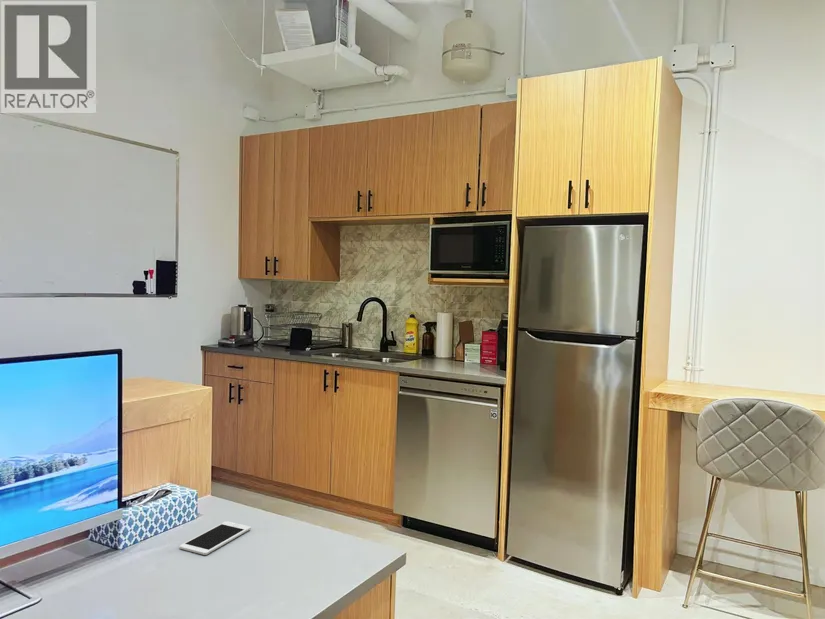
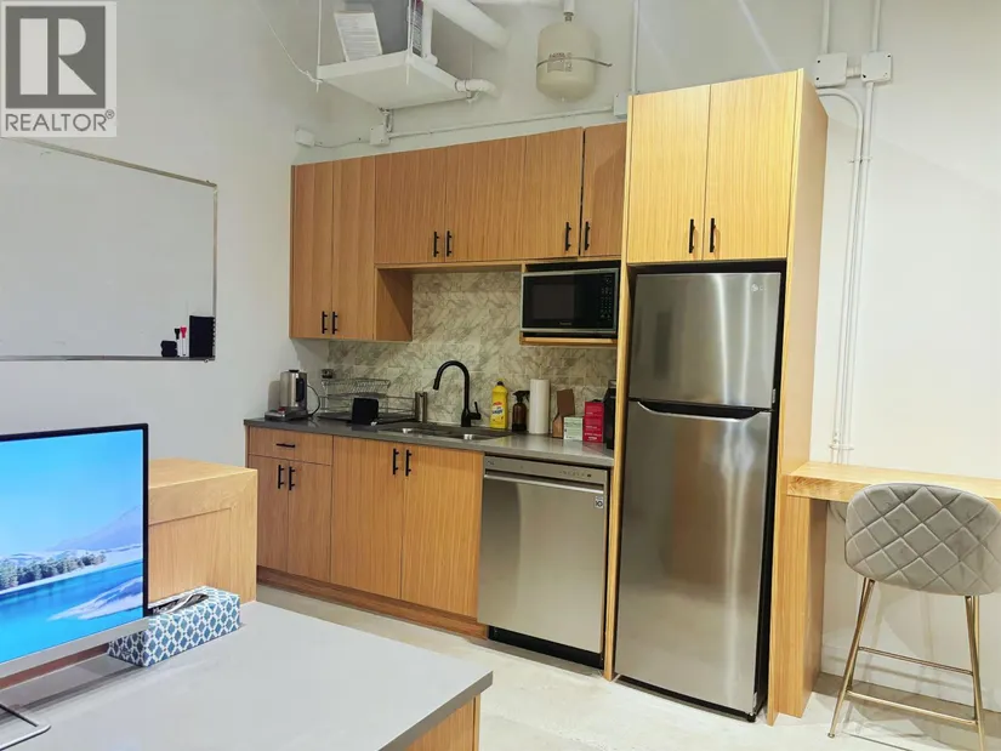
- cell phone (216, 537)
